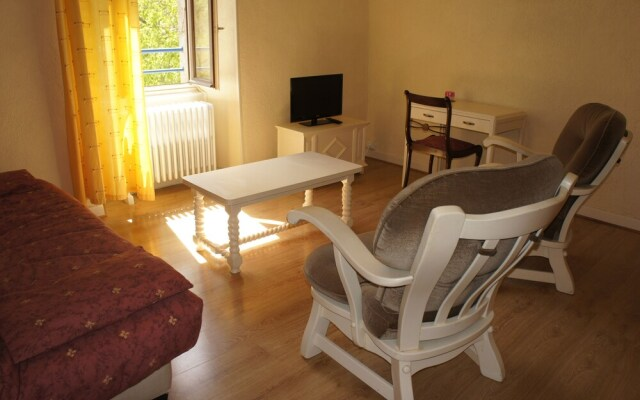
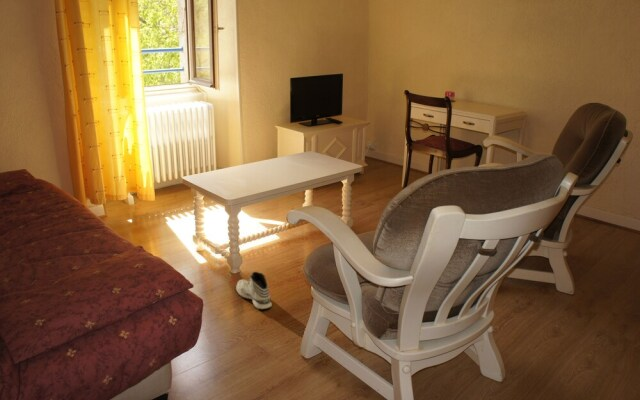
+ sneaker (254, 283)
